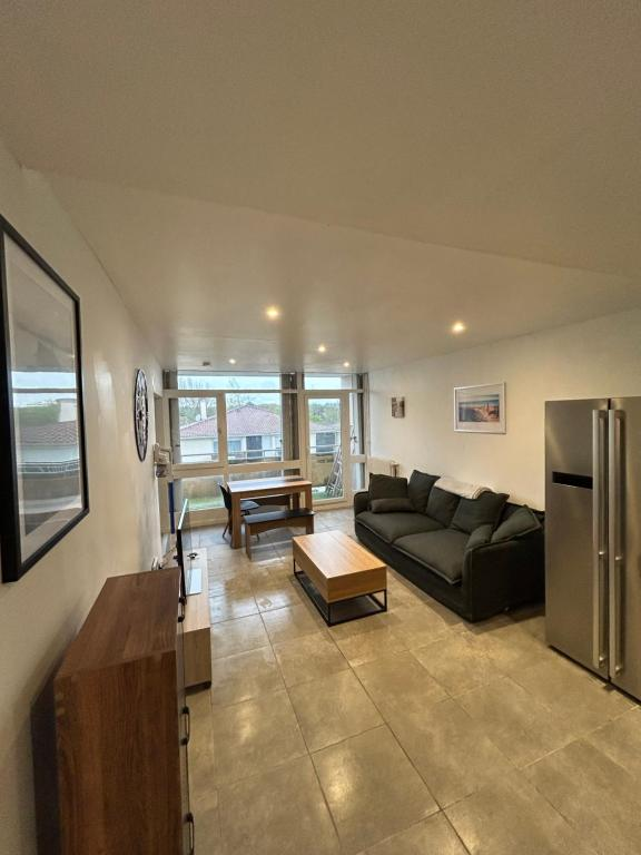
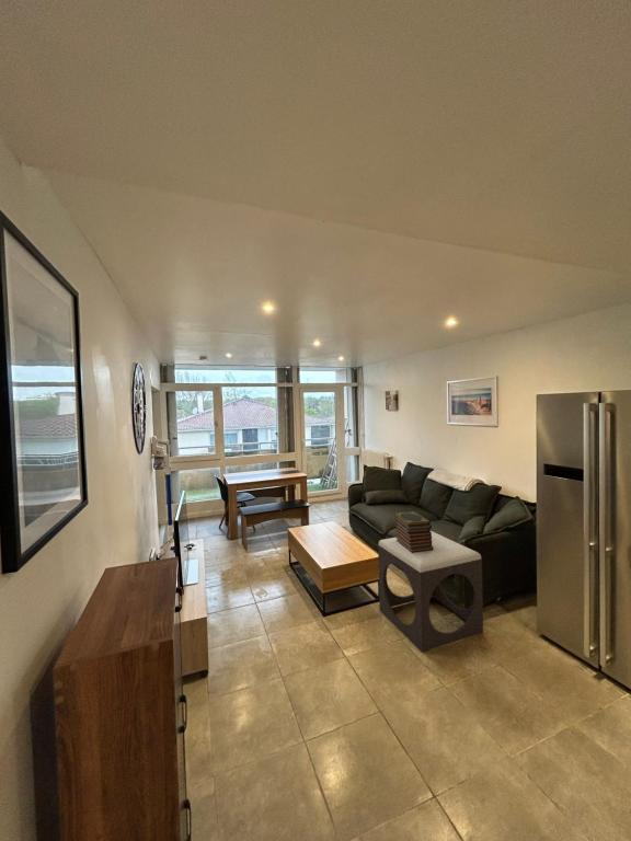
+ book stack (412, 530)
+ footstool (427, 581)
